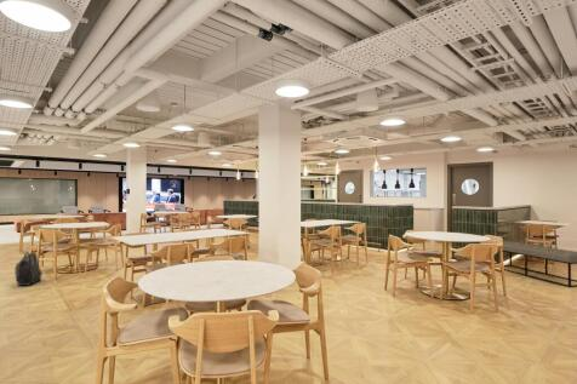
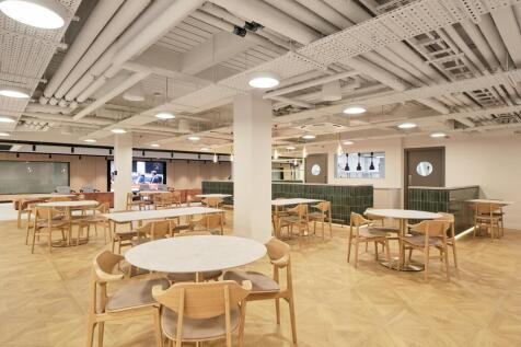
- bench (536, 257)
- backpack (29, 268)
